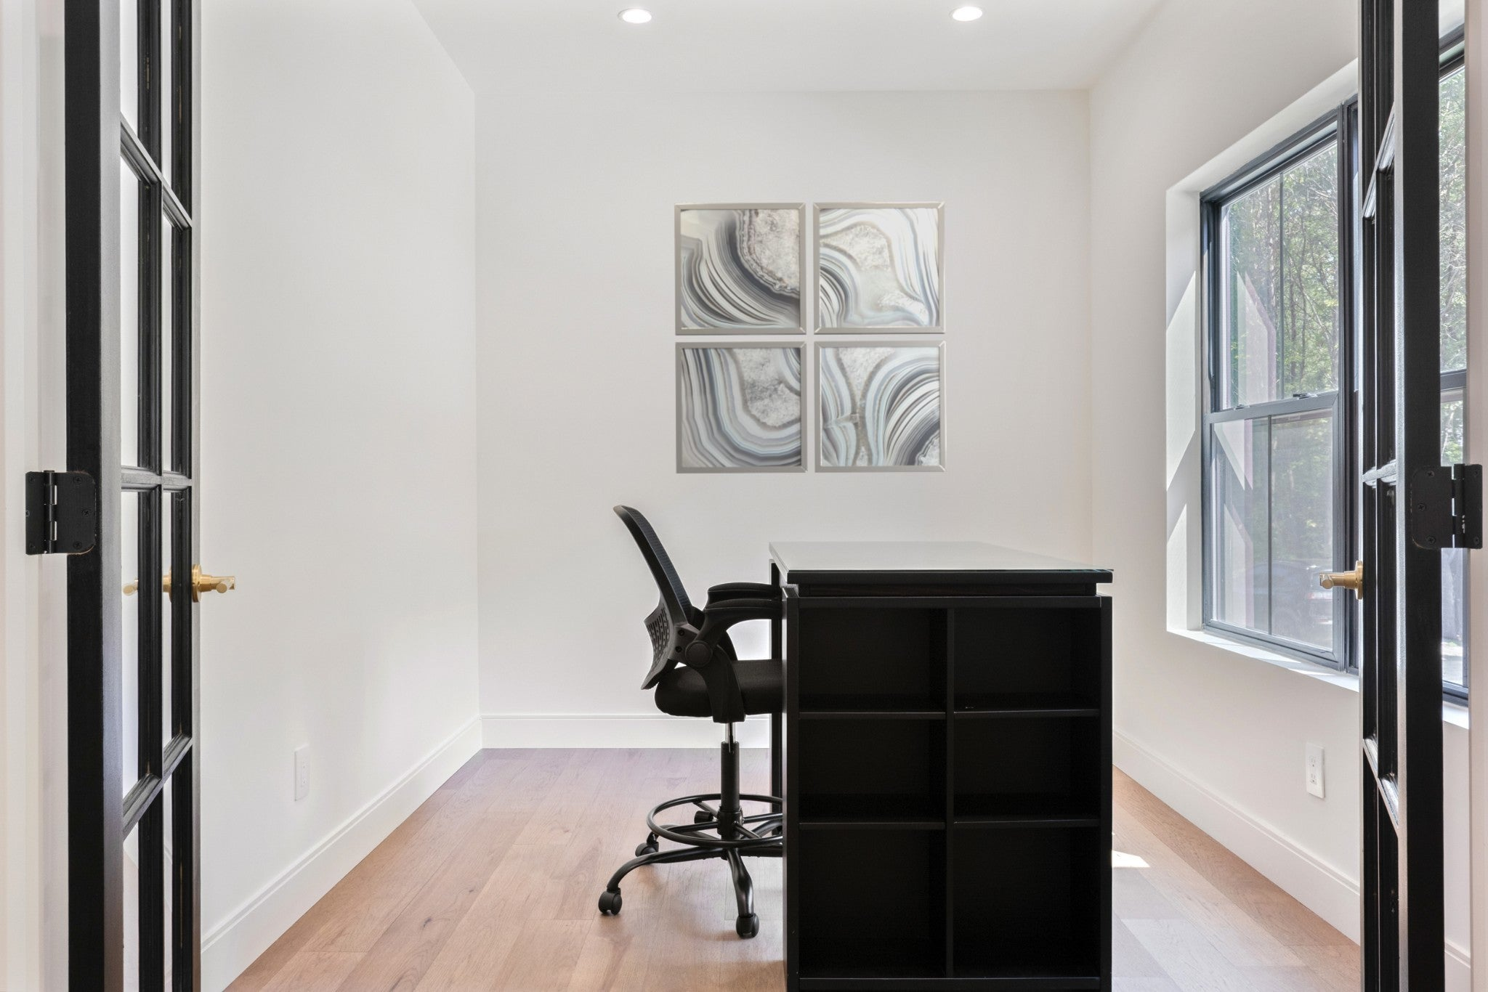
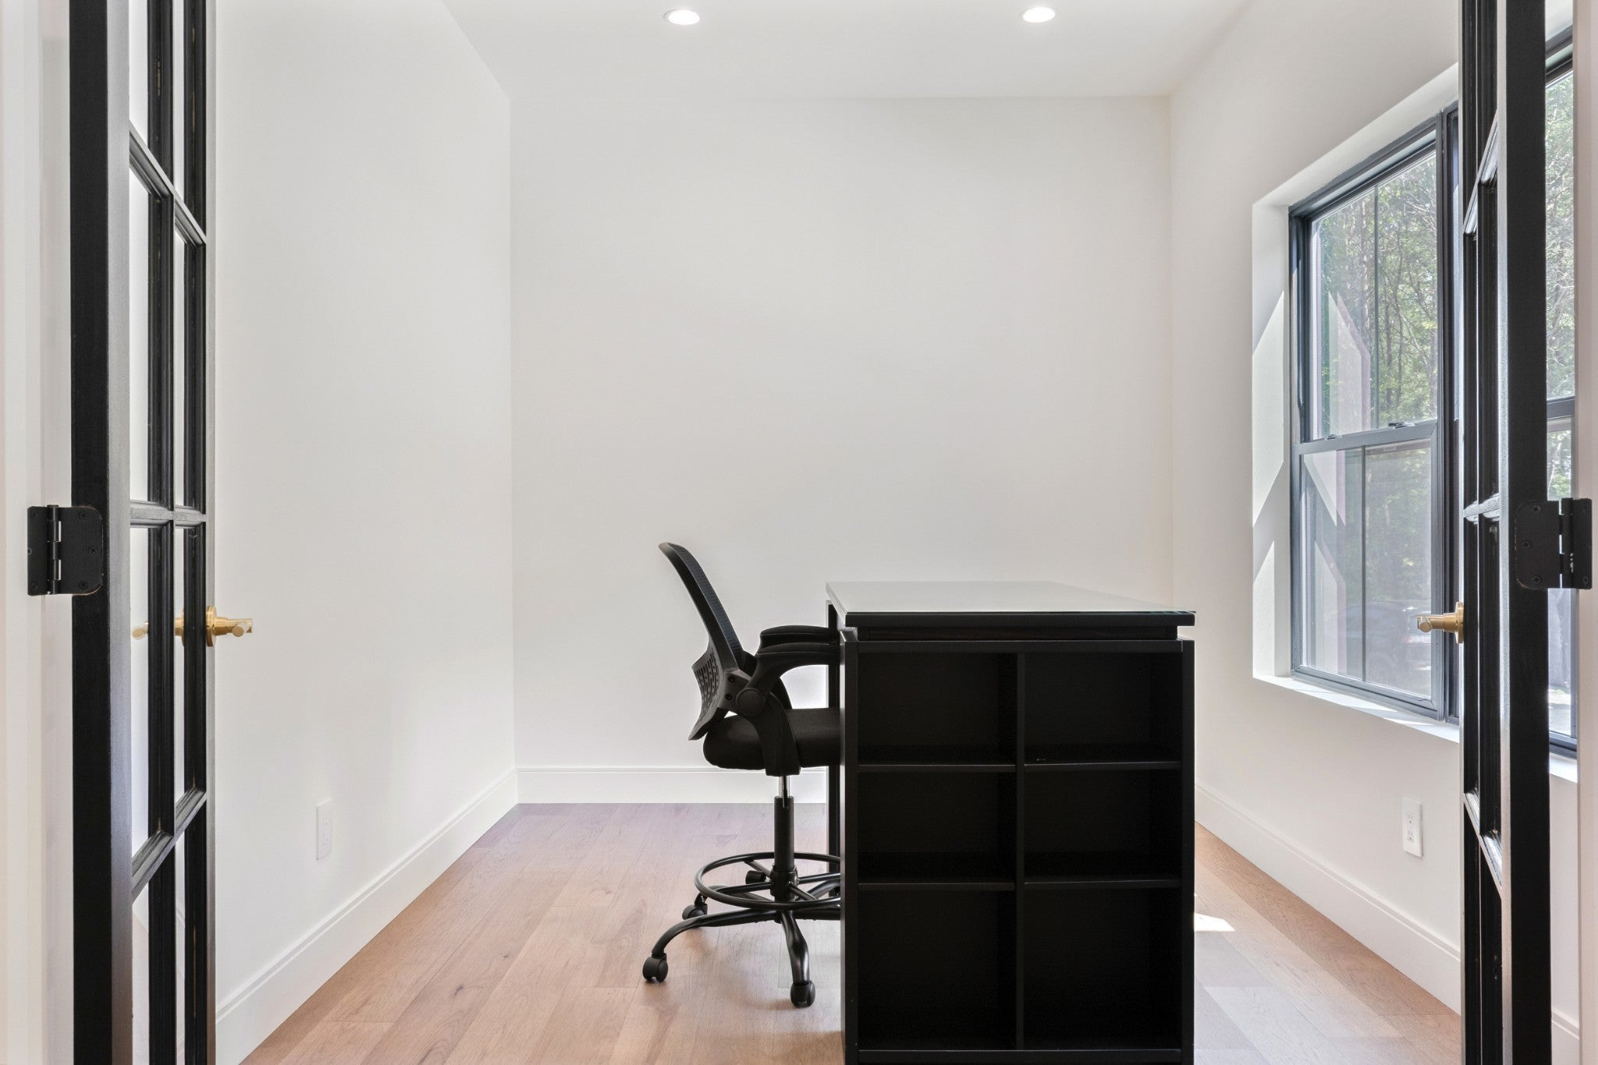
- wall art (814, 334)
